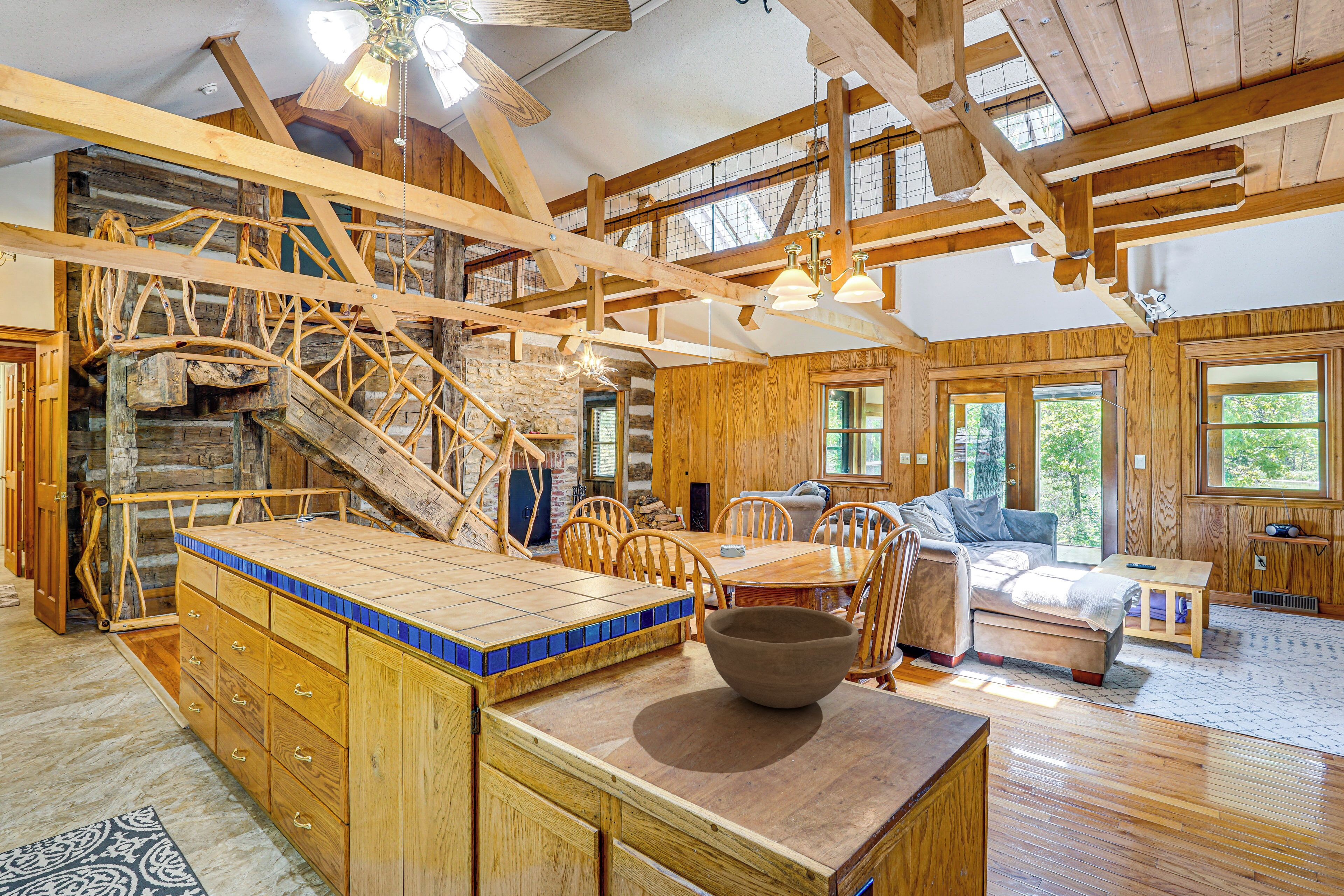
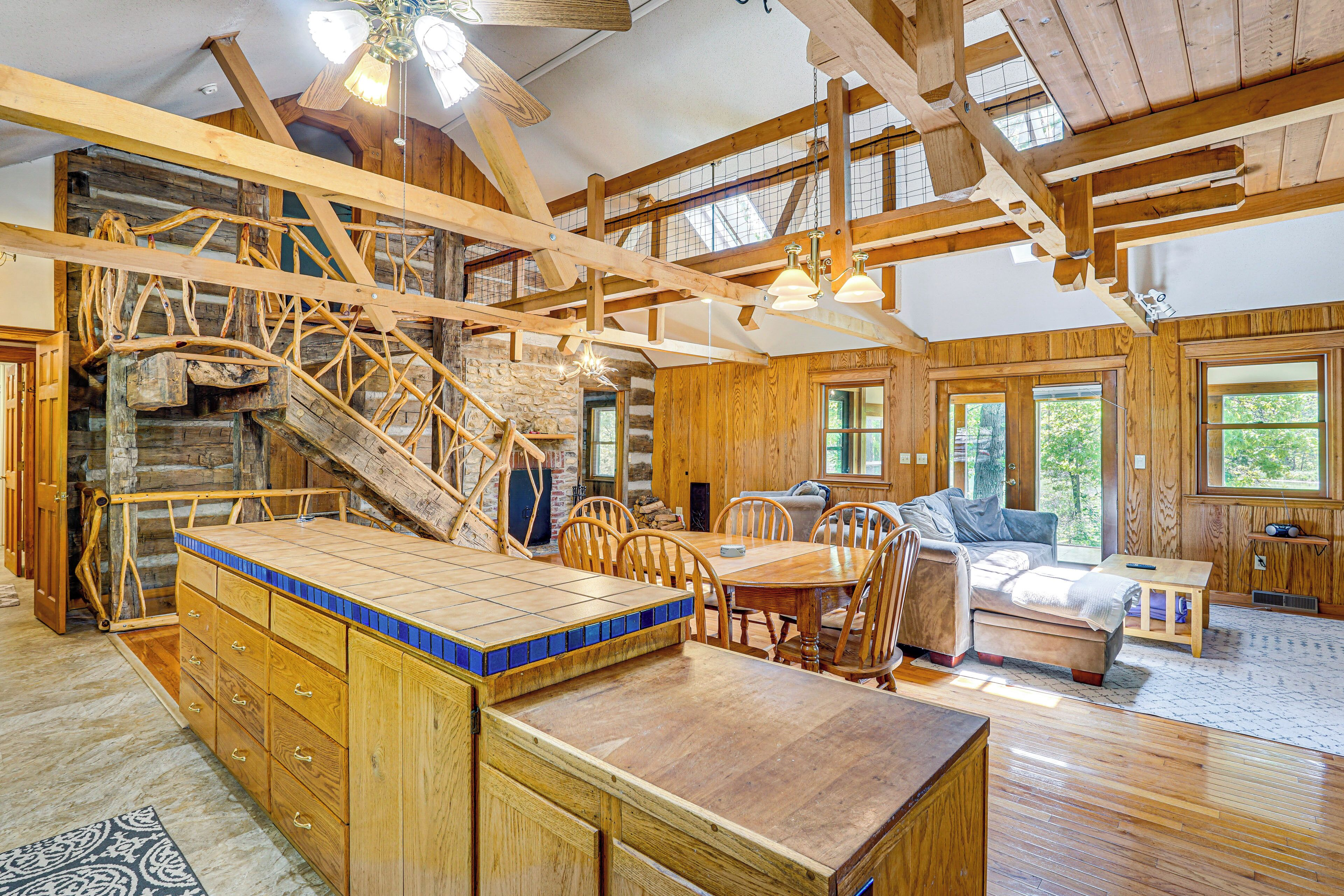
- bowl (780, 658)
